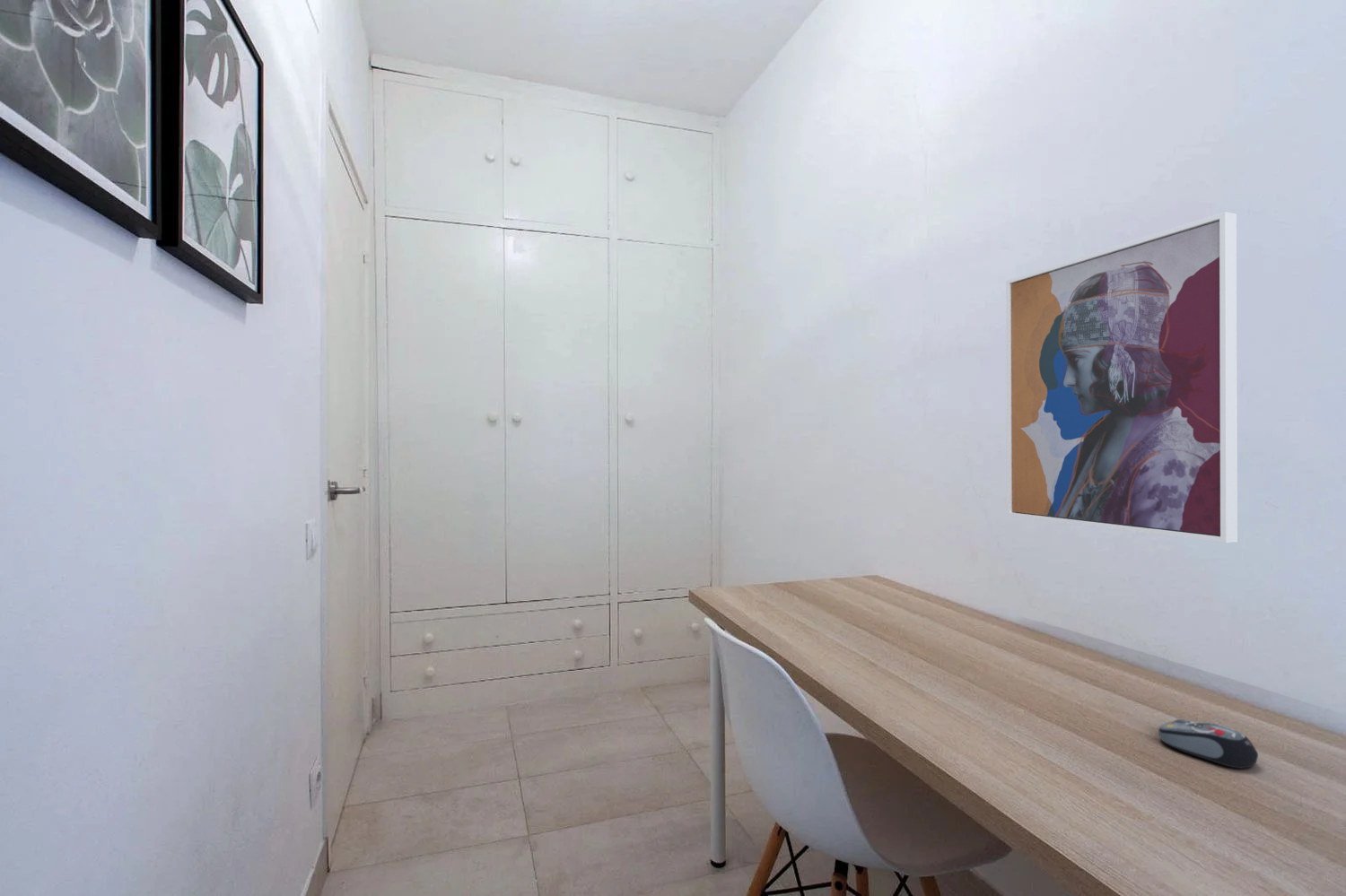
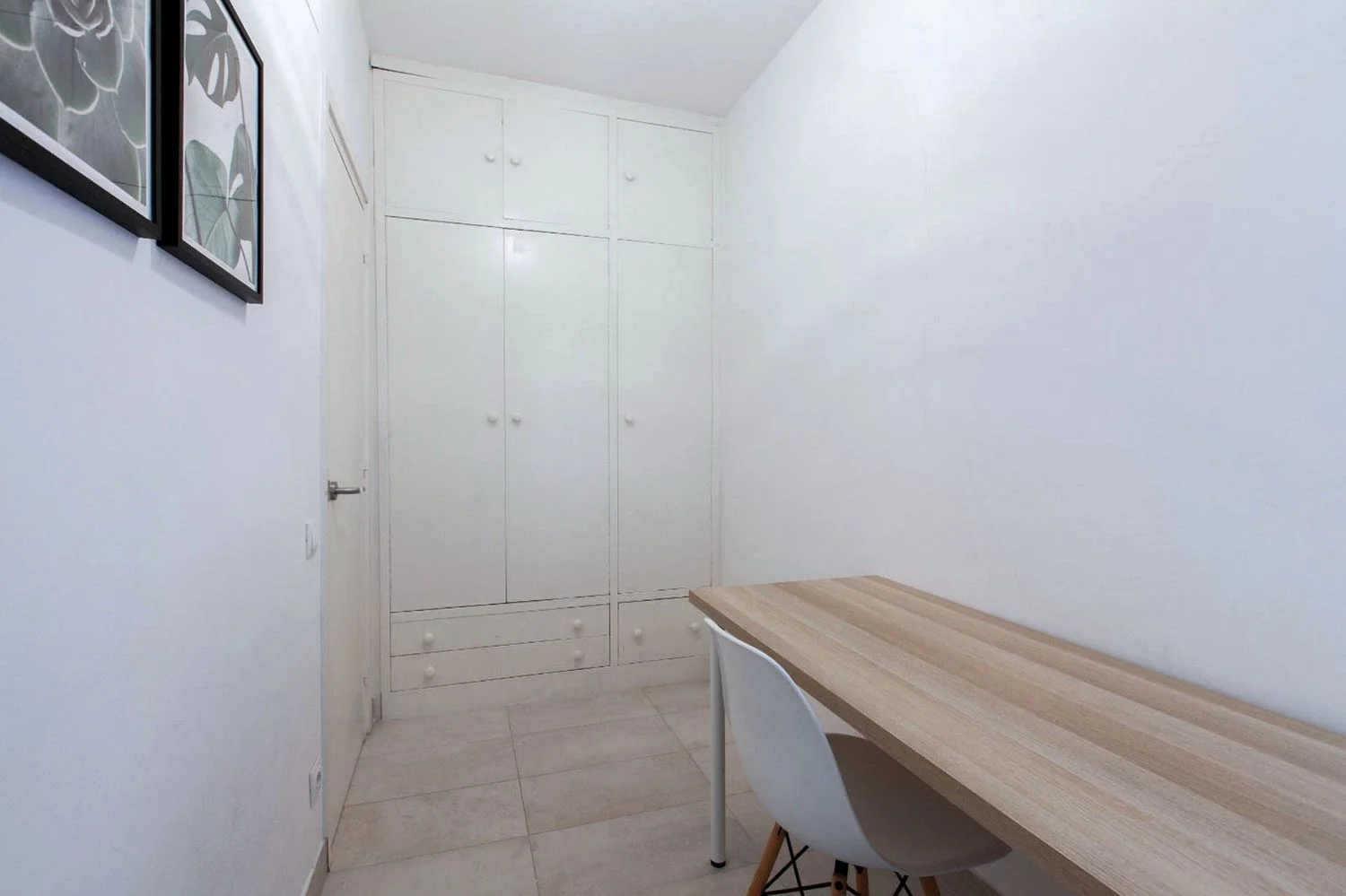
- wall art (1102, 389)
- computer mouse (1206, 736)
